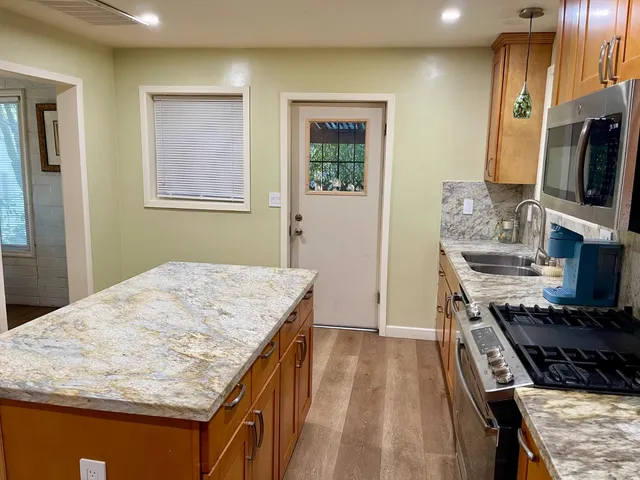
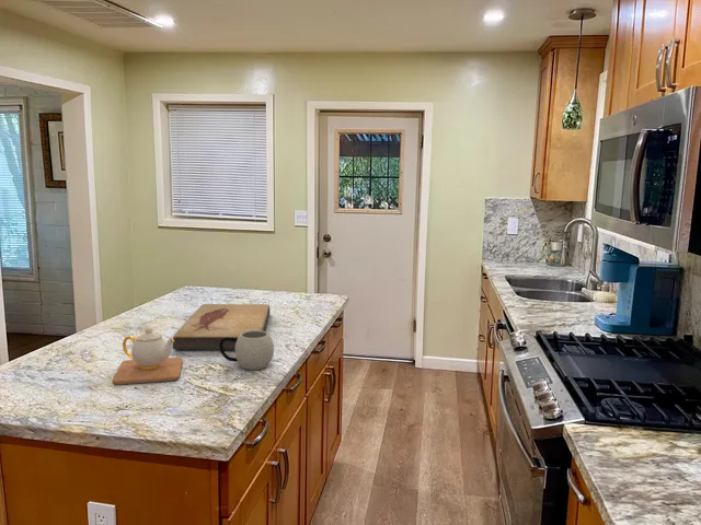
+ fish fossil (227, 324)
+ teapot (148, 350)
+ mug (246, 349)
